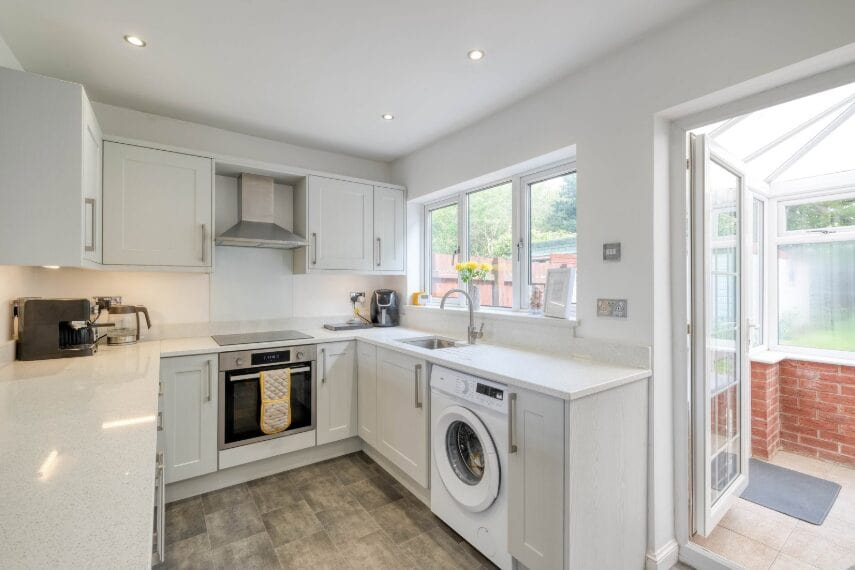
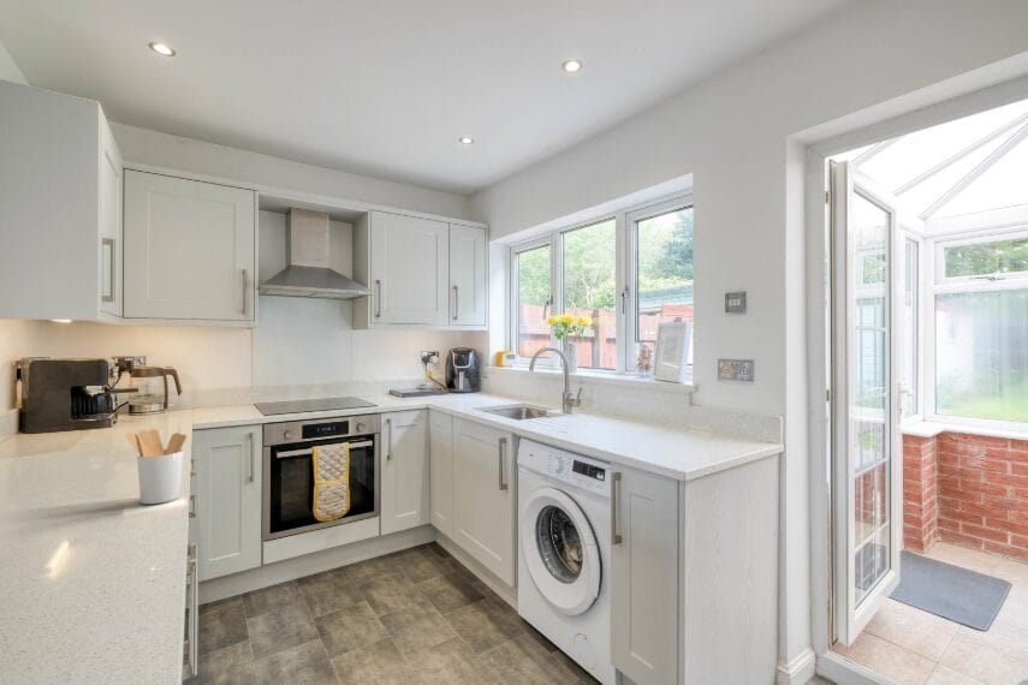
+ utensil holder (154, 463)
